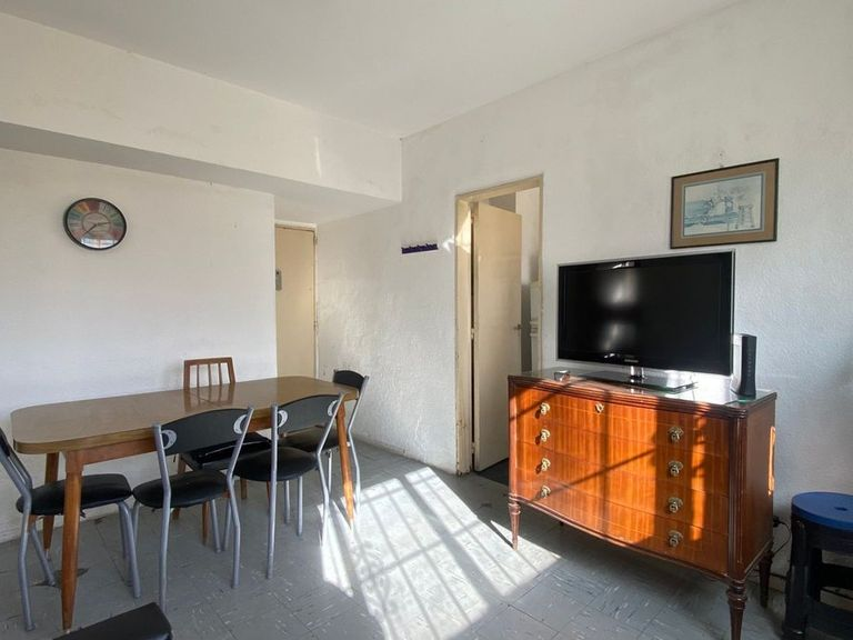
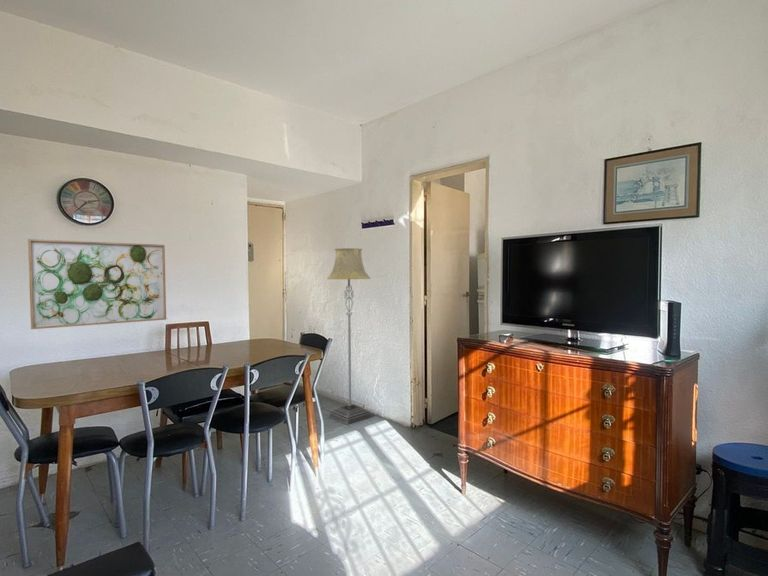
+ wall art (103, 283)
+ floor lamp (349, 333)
